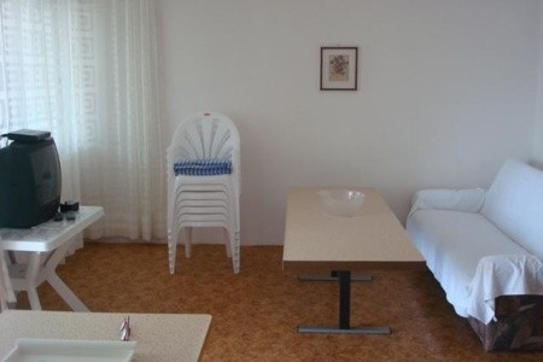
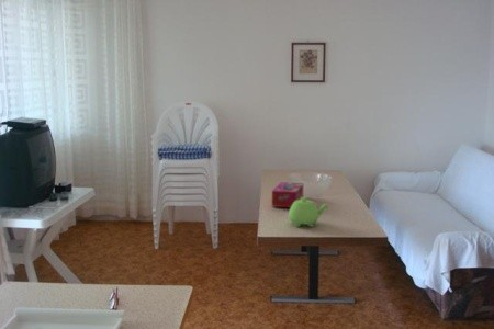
+ teapot (307, 211)
+ tissue box (288, 194)
